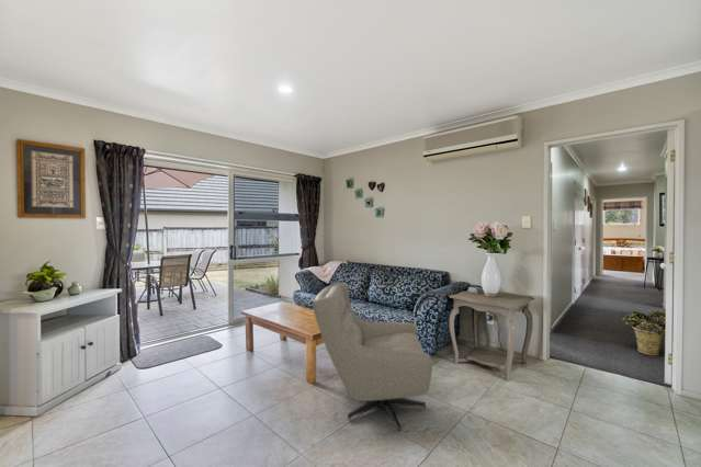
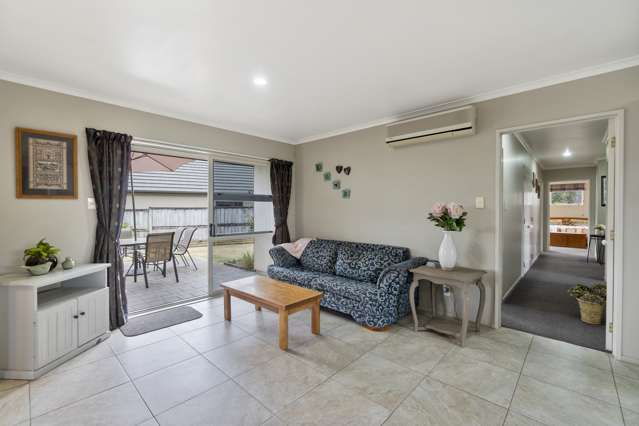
- armchair (370, 346)
